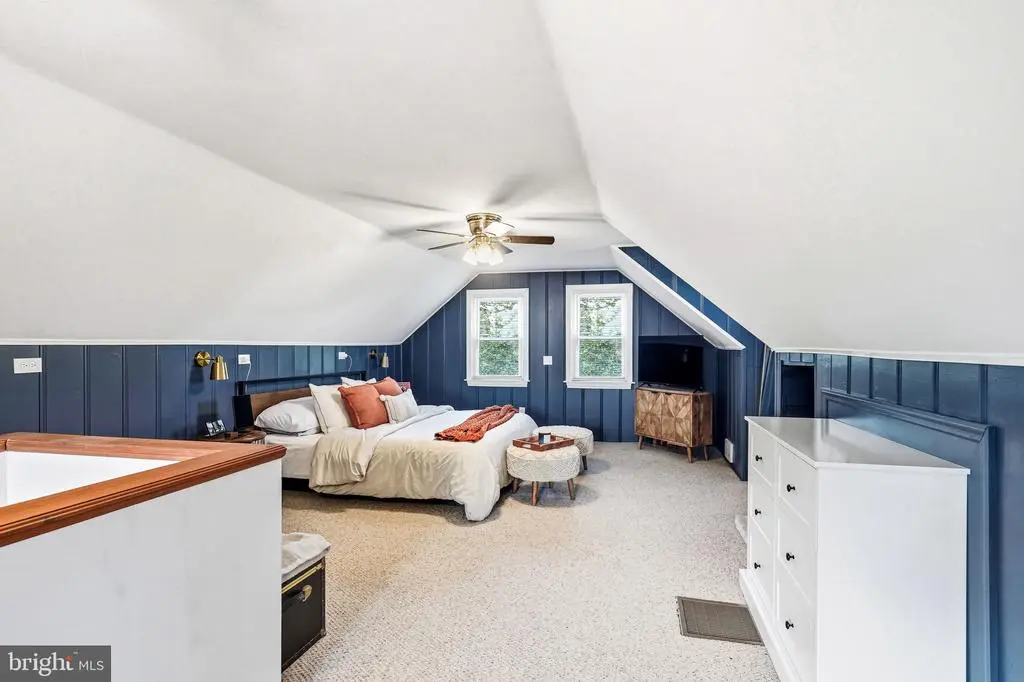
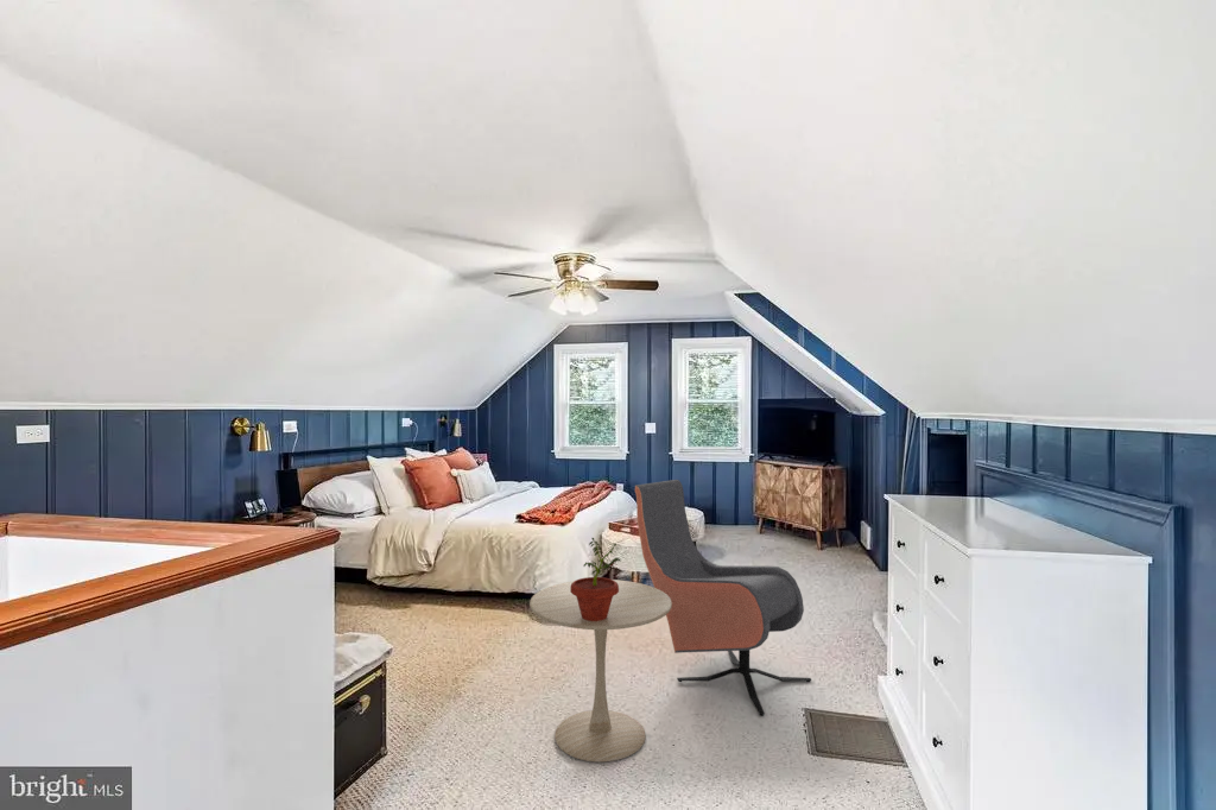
+ side table (600, 667)
+ armchair (720, 581)
+ potted plant (596, 577)
